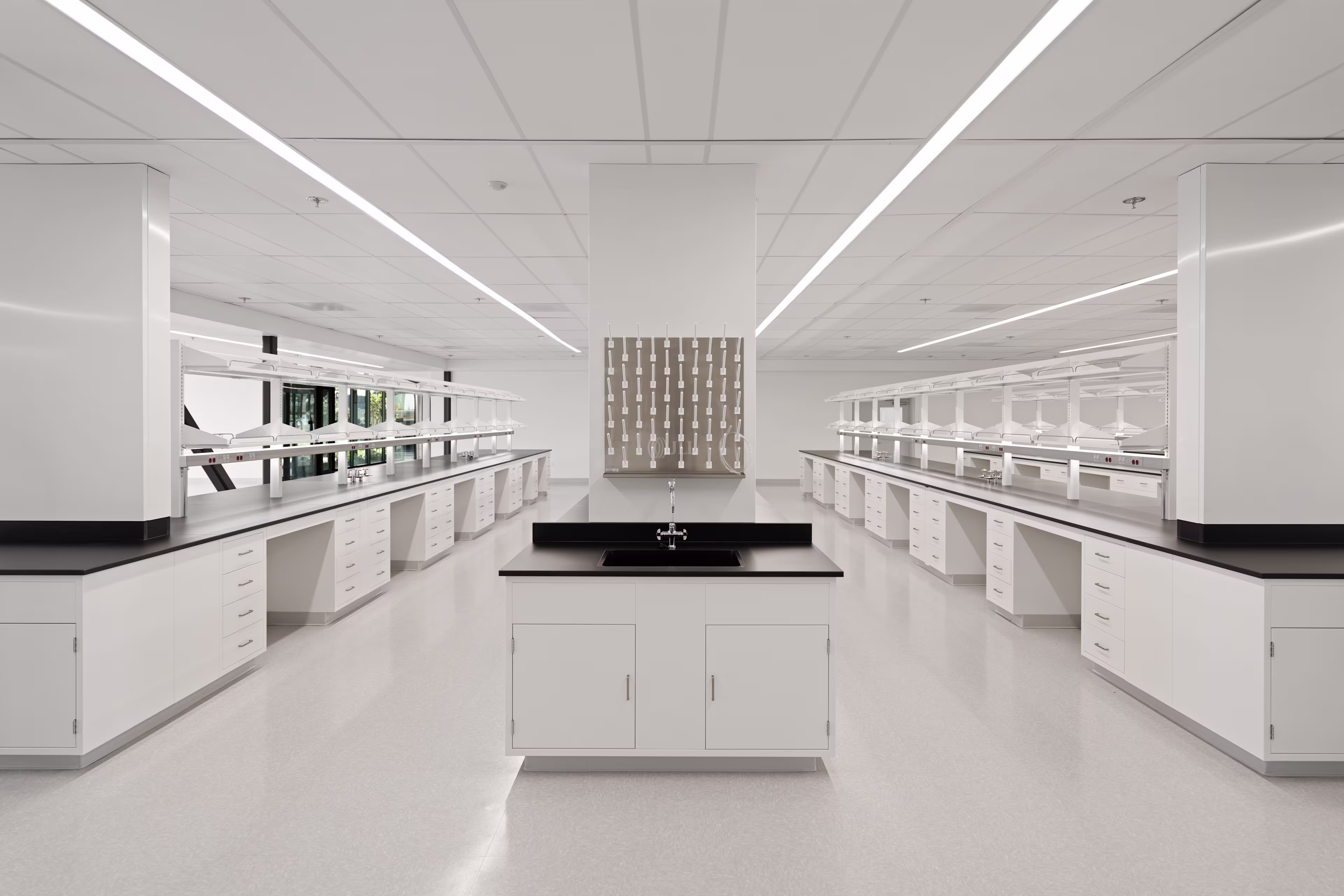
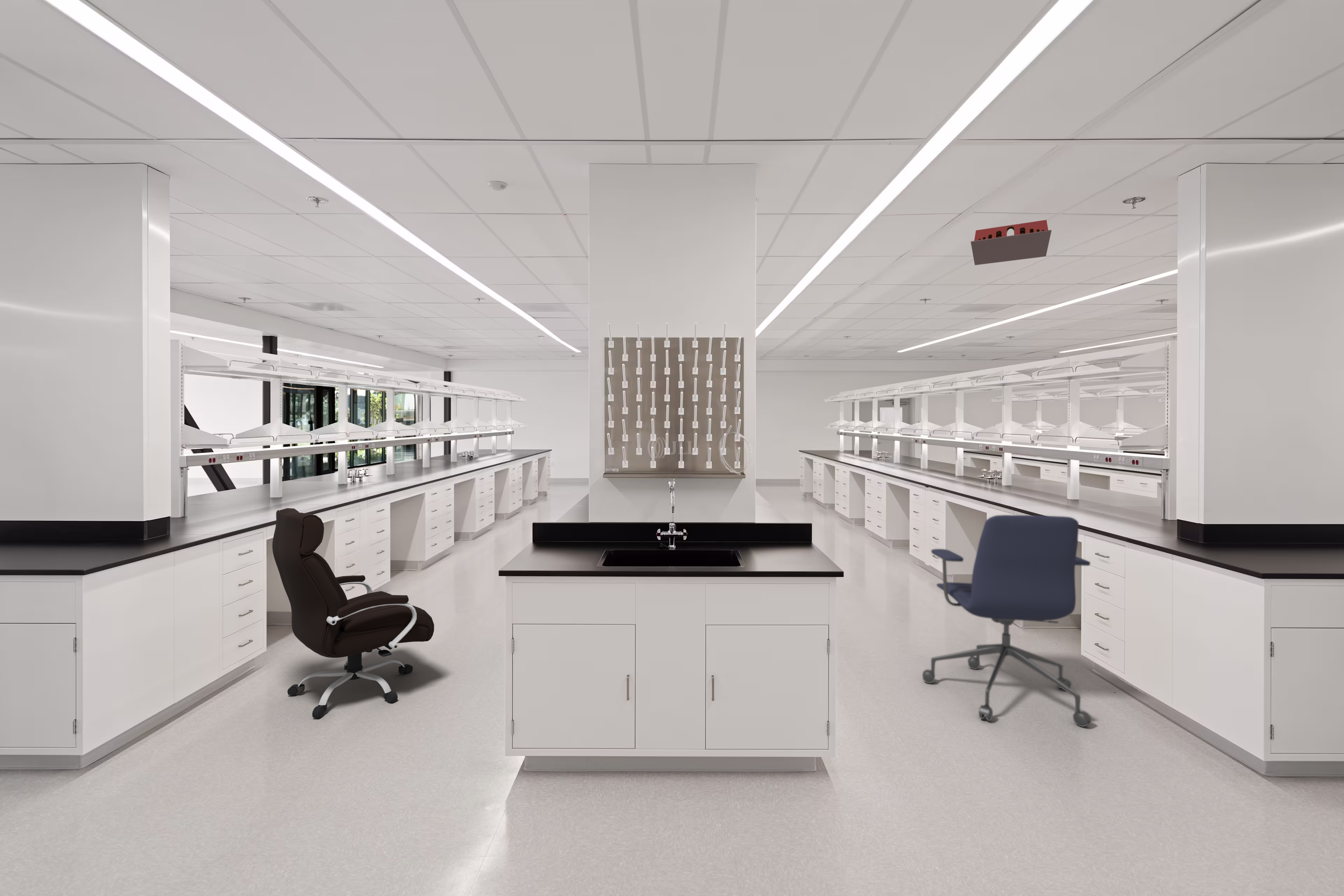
+ office chair (359, 597)
+ ceiling vent (1010, 237)
+ office chair (1004, 601)
